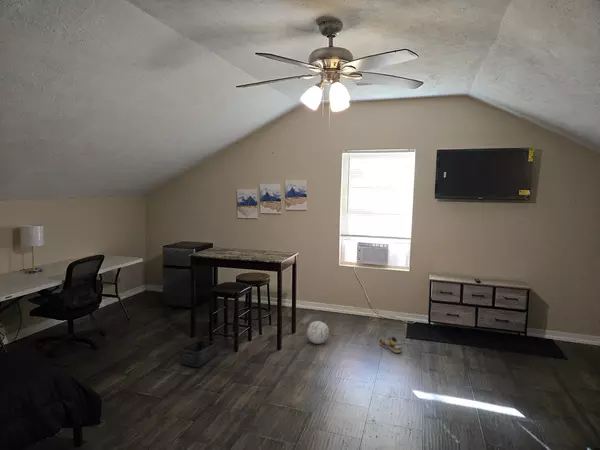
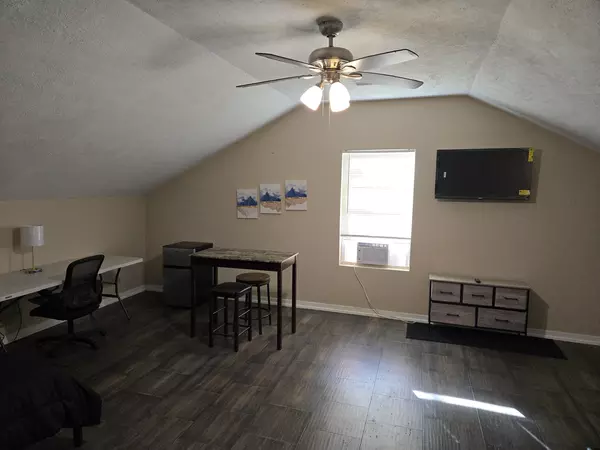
- shoe (390, 341)
- storage bin (198, 352)
- ball (317, 332)
